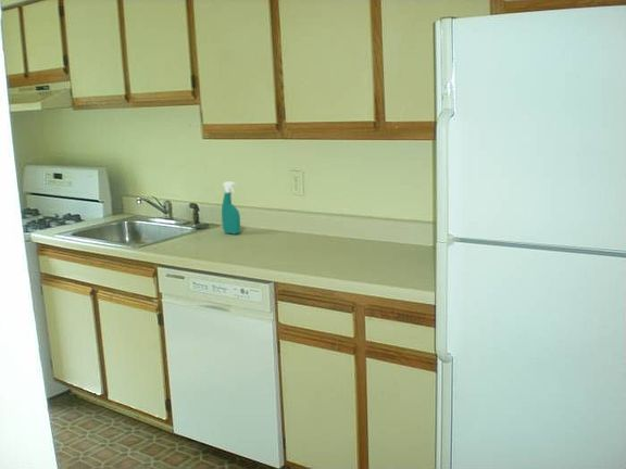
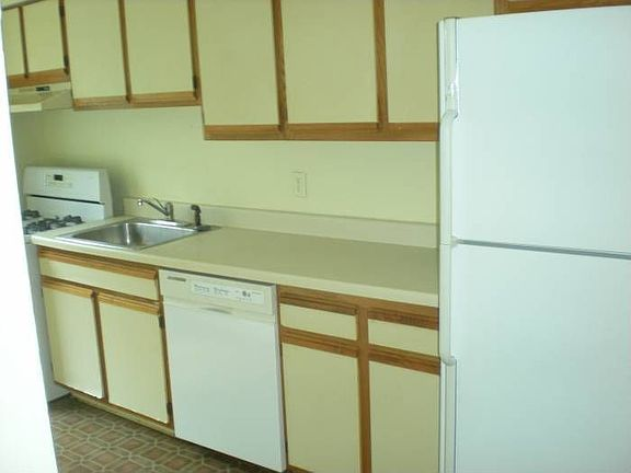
- spray bottle (229, 207)
